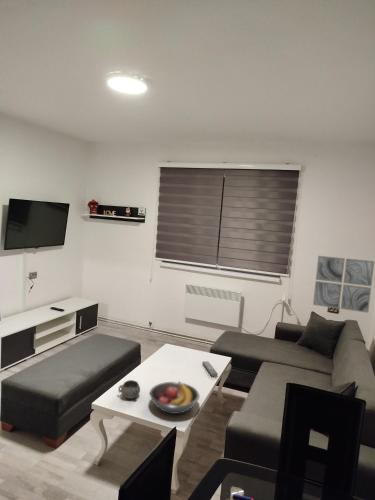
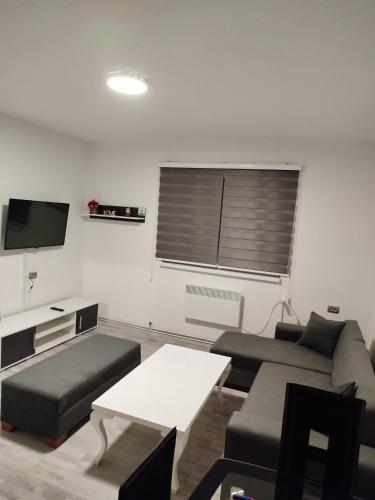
- fruit bowl (174, 398)
- wall art (343, 284)
- decorative bowl (130, 389)
- remote control (209, 368)
